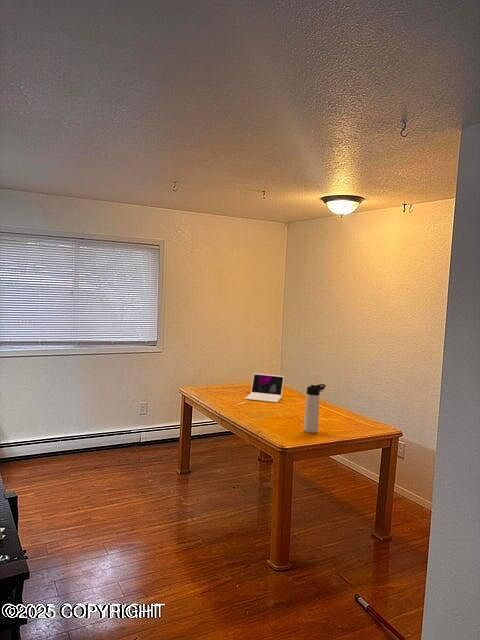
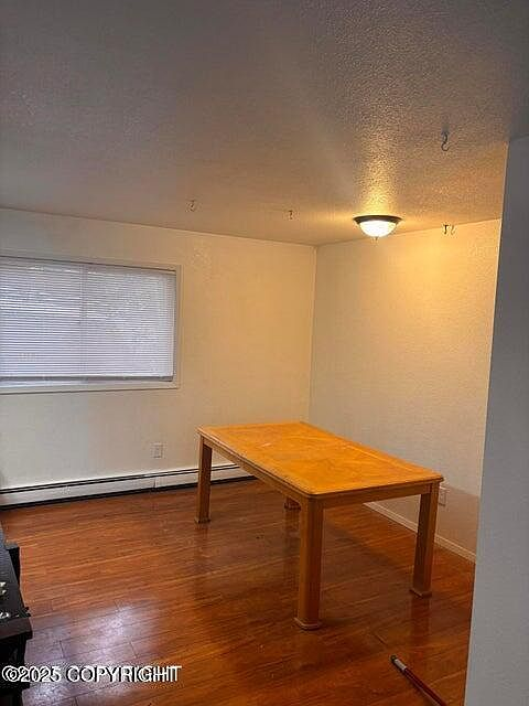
- laptop (265, 386)
- thermos bottle (314, 408)
